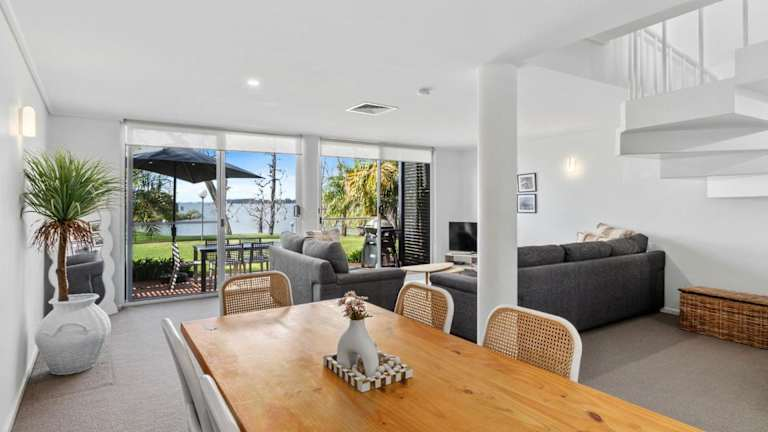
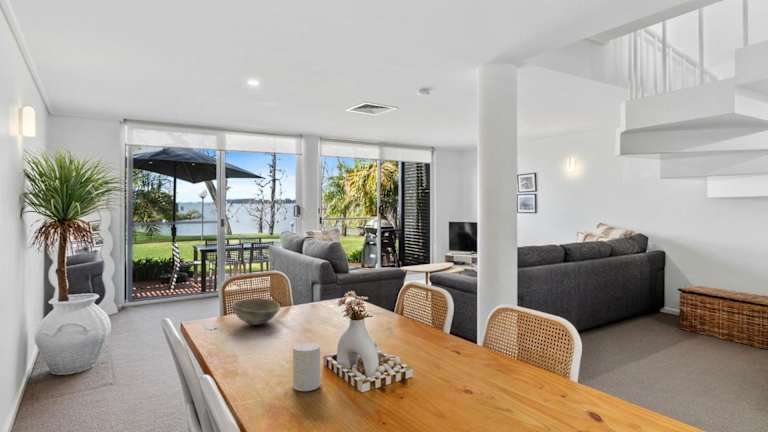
+ bowl (256, 313)
+ cup (306, 366)
